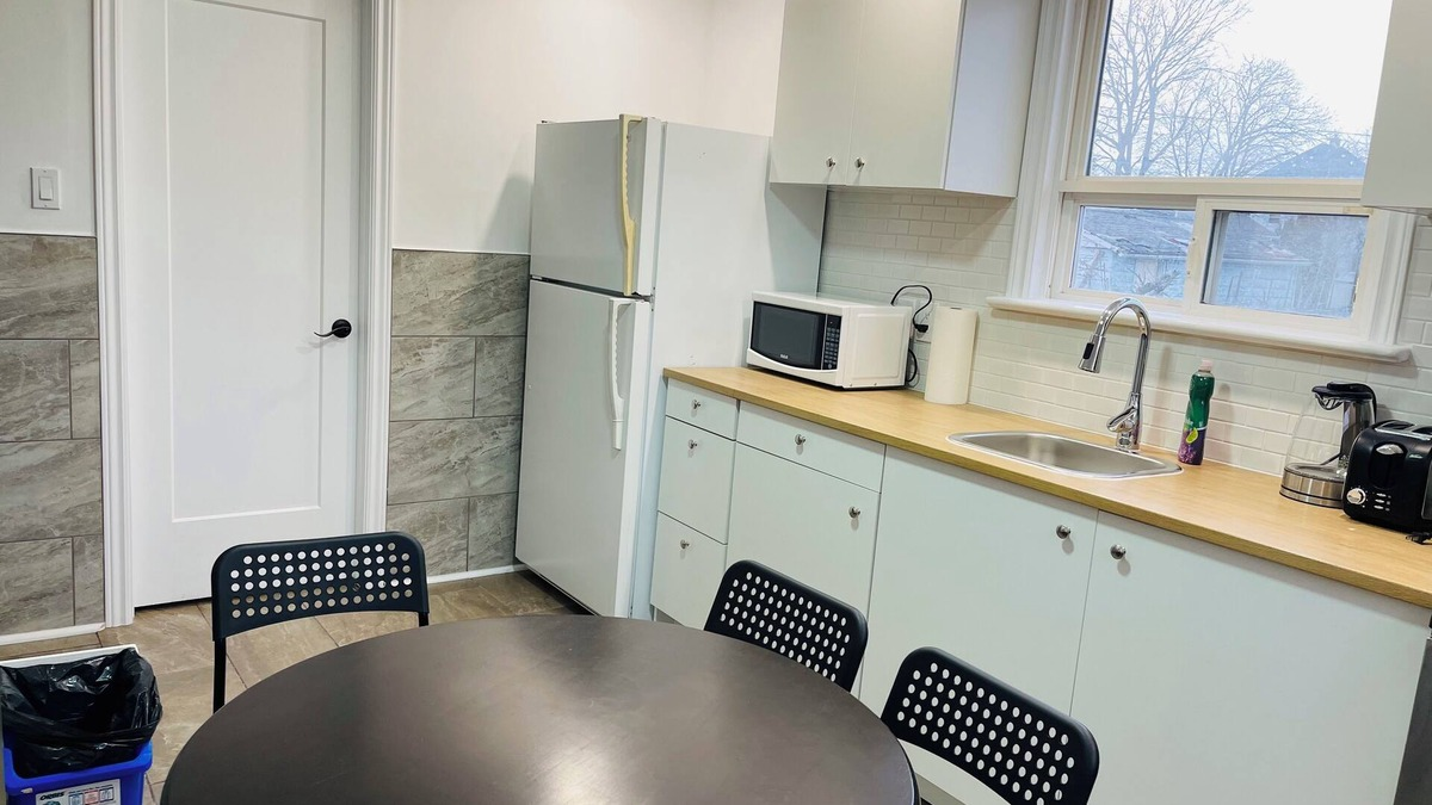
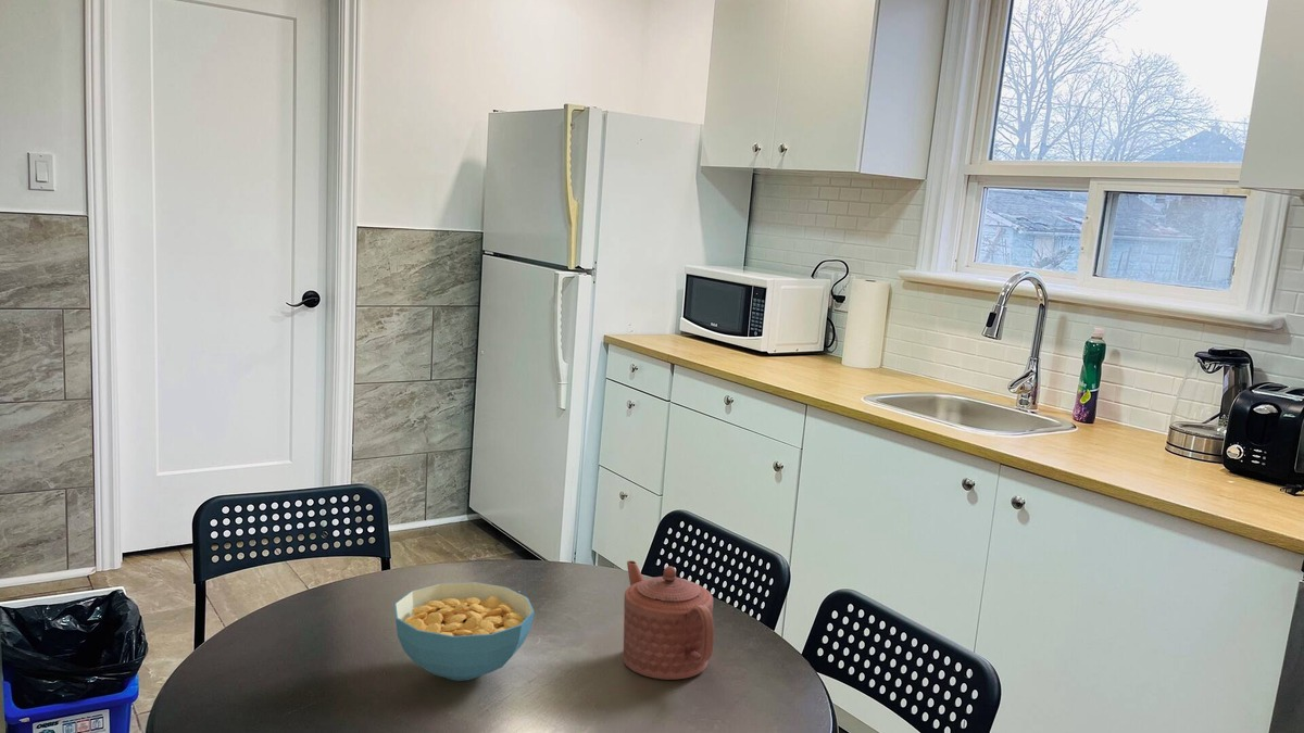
+ teapot (667, 614)
+ cereal bowl (462, 639)
